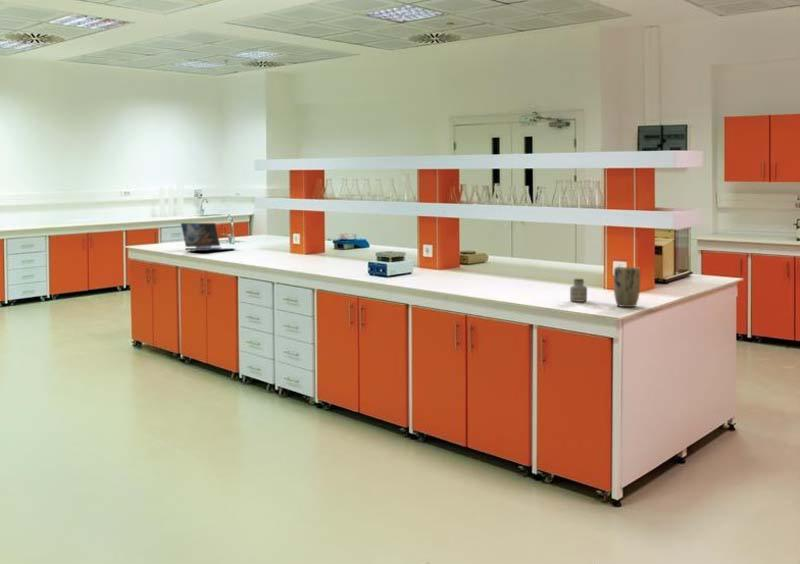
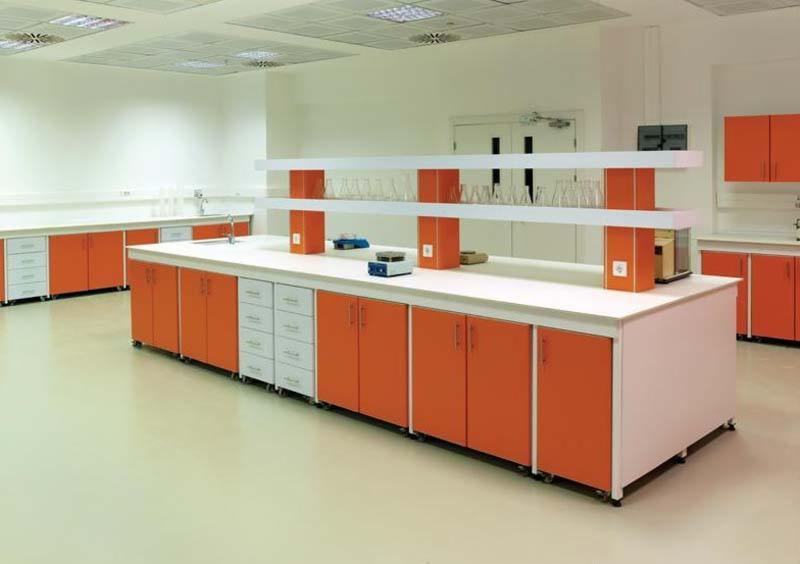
- plant pot (626, 286)
- jar (578, 289)
- laptop (208, 236)
